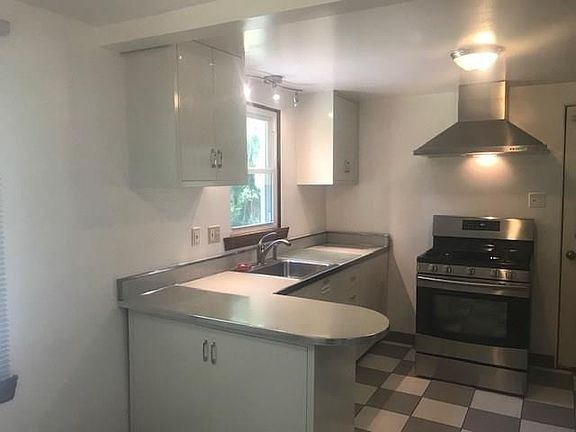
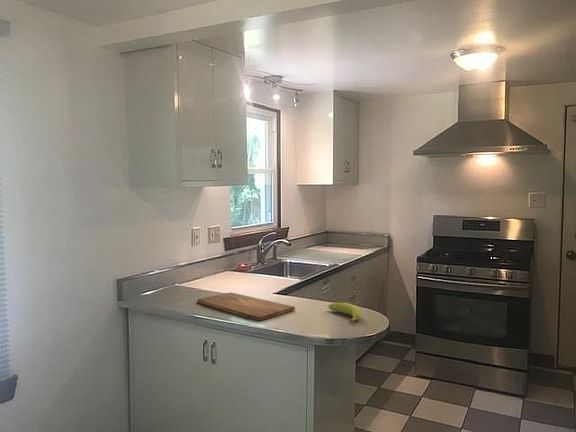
+ cutting board (243, 304)
+ fruit (342, 310)
